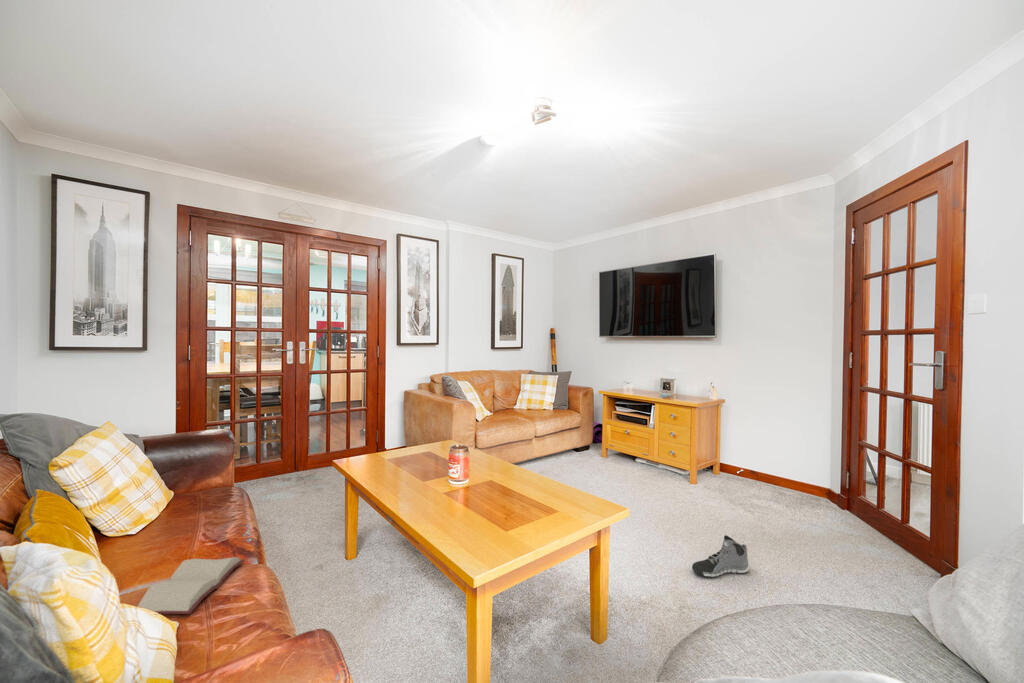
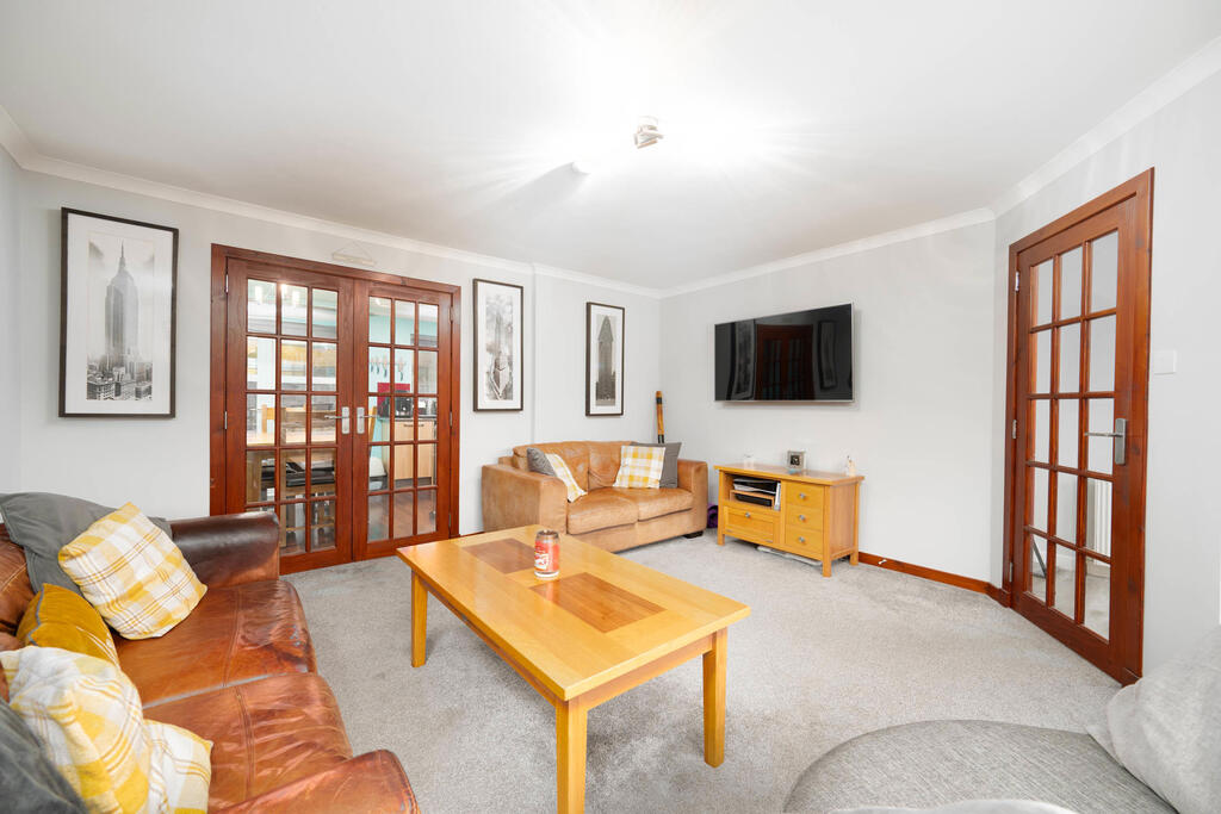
- sneaker (719, 553)
- hardback book (193, 579)
